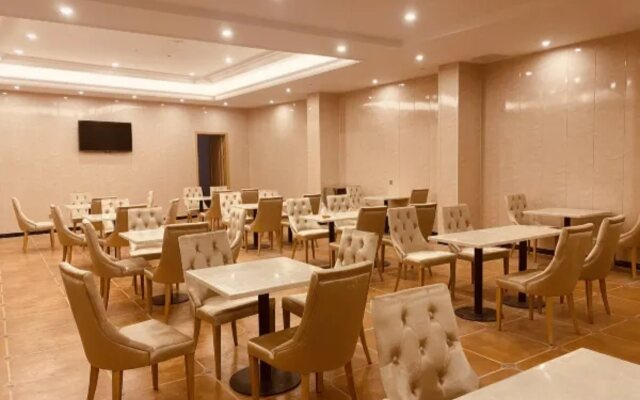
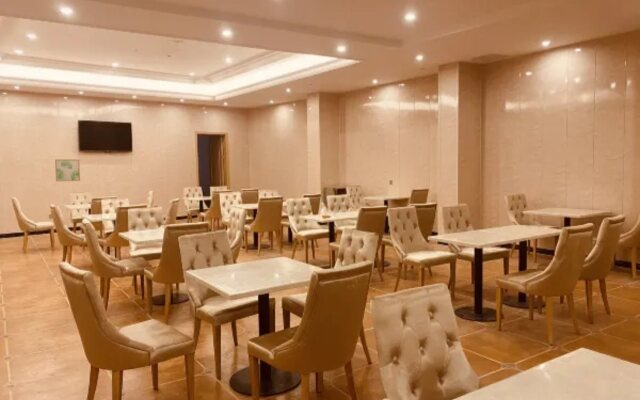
+ wall art (67, 170)
